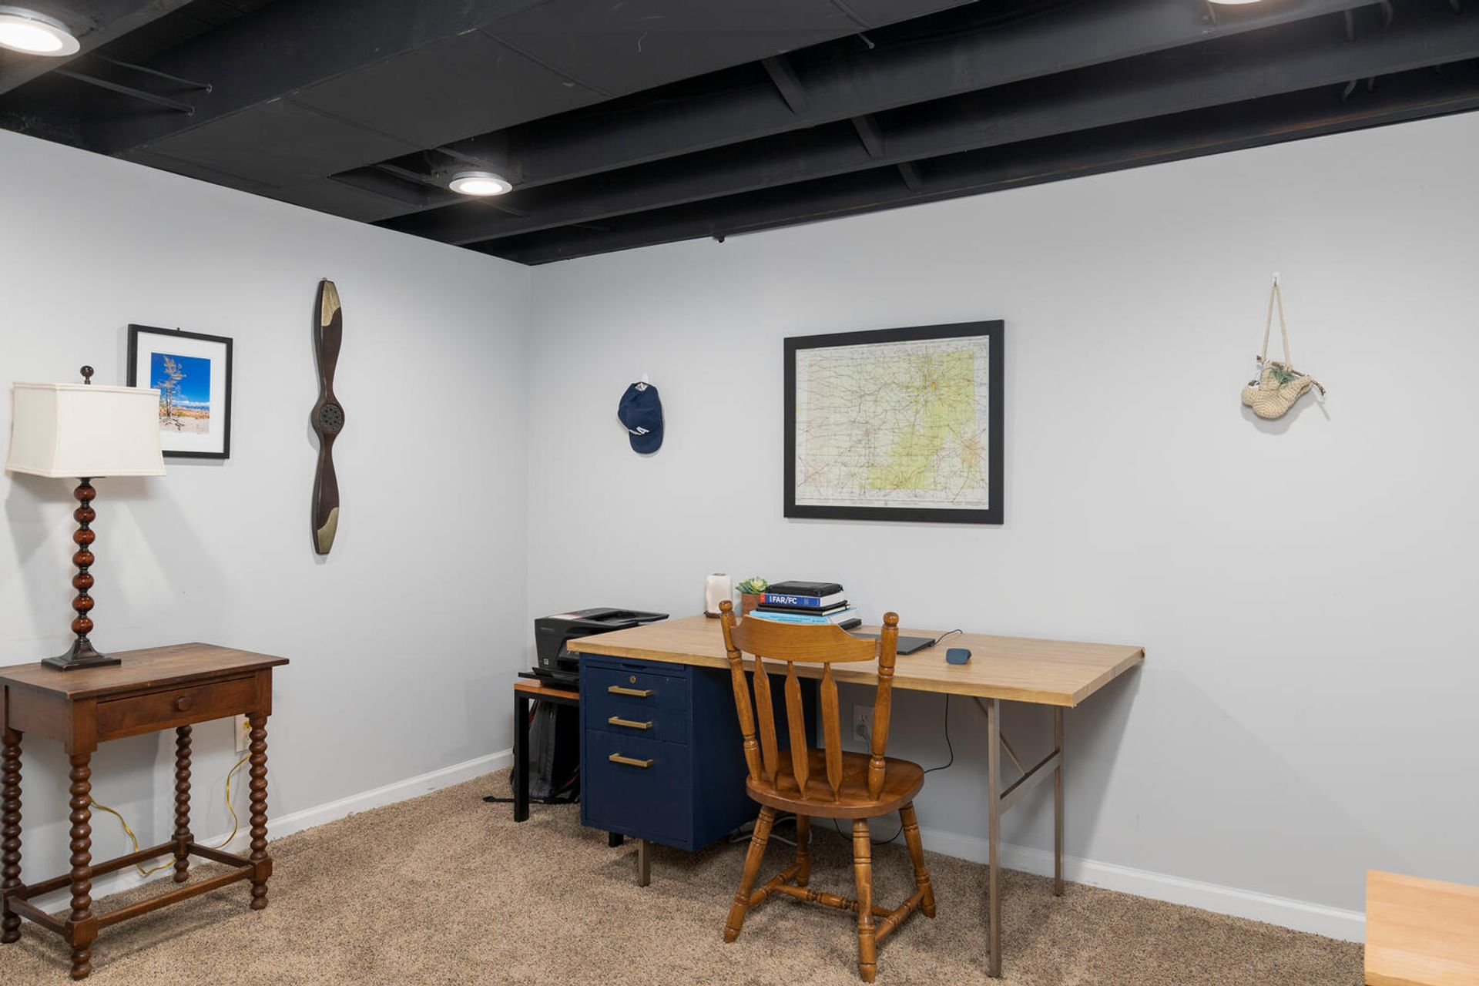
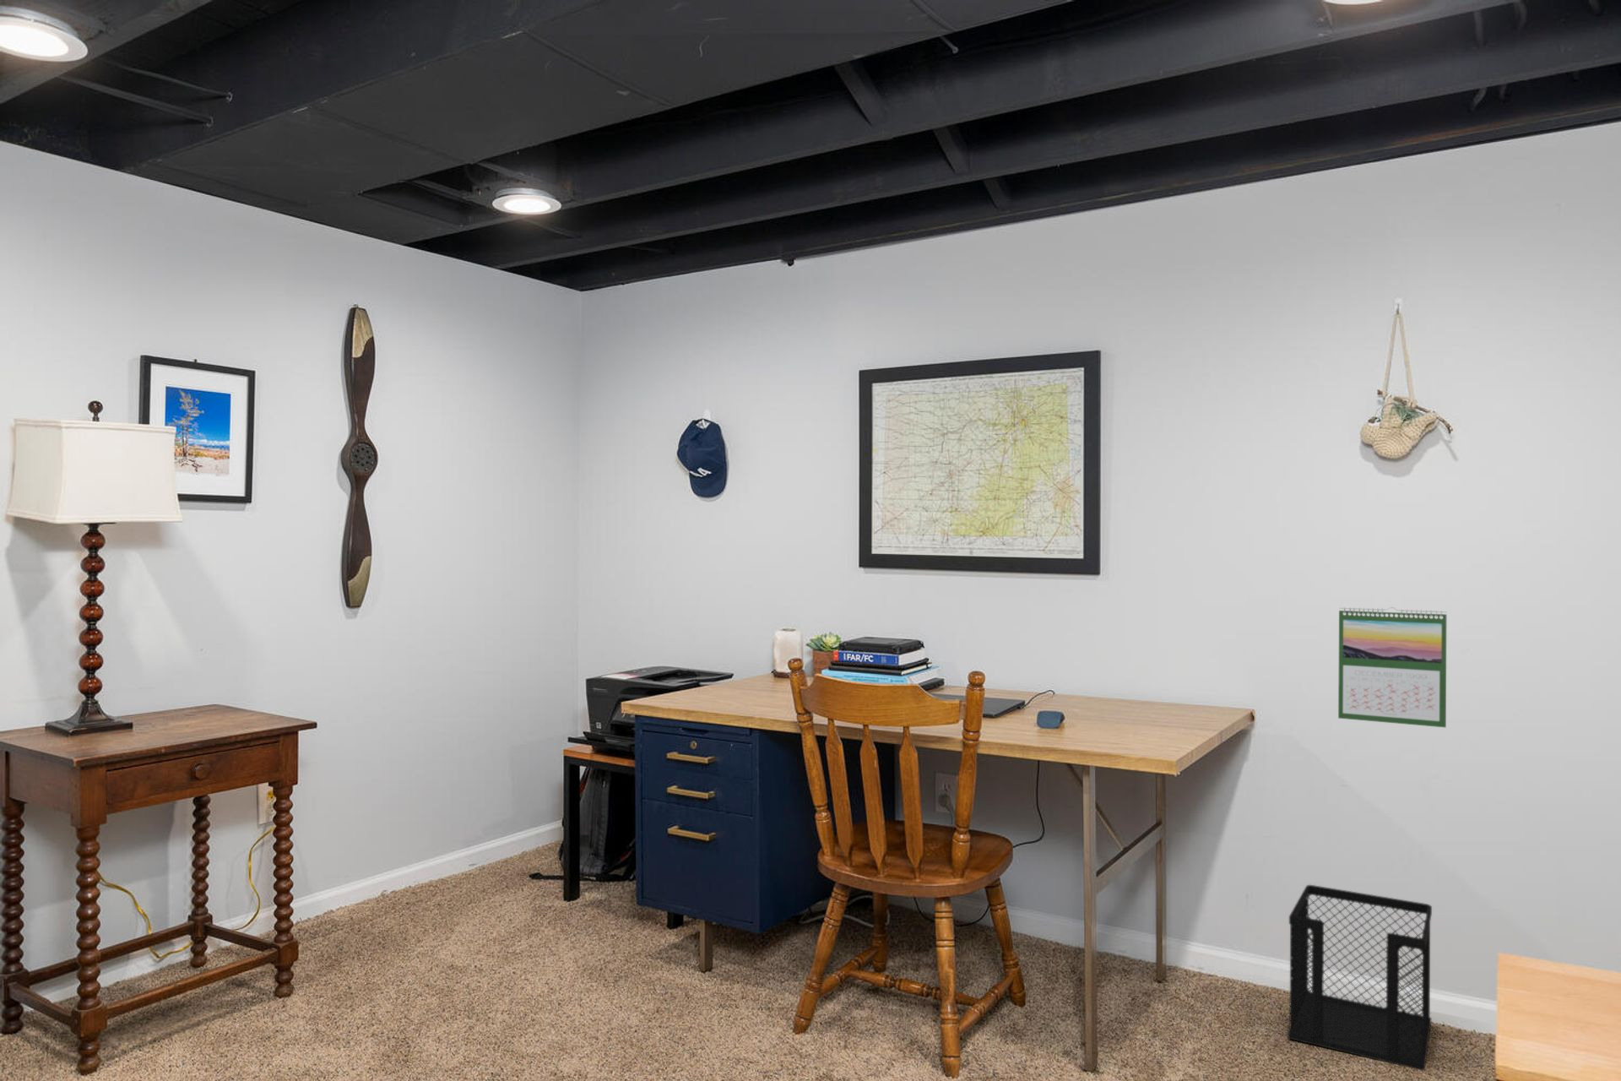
+ wastebasket (1359, 972)
+ calendar (1391, 665)
